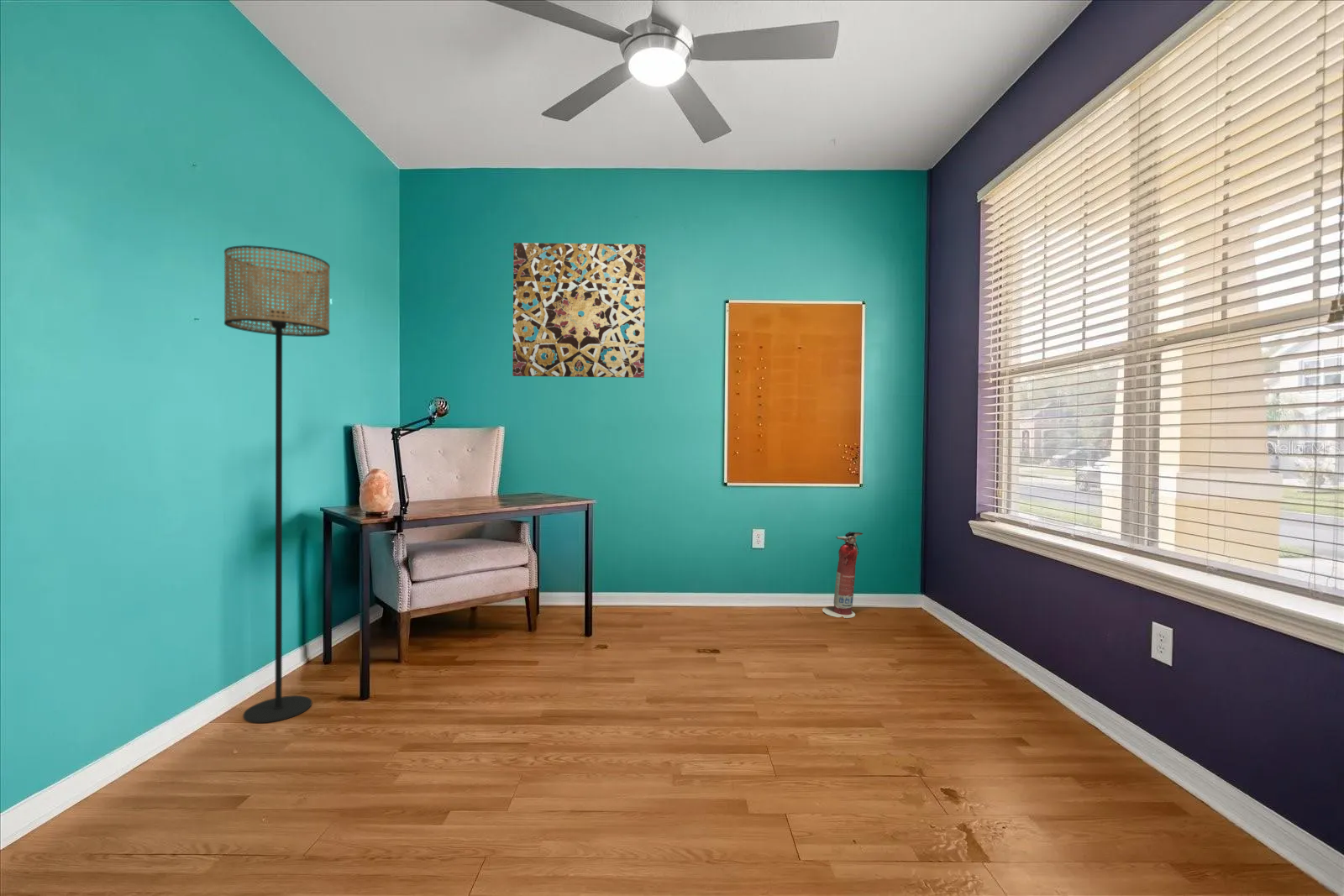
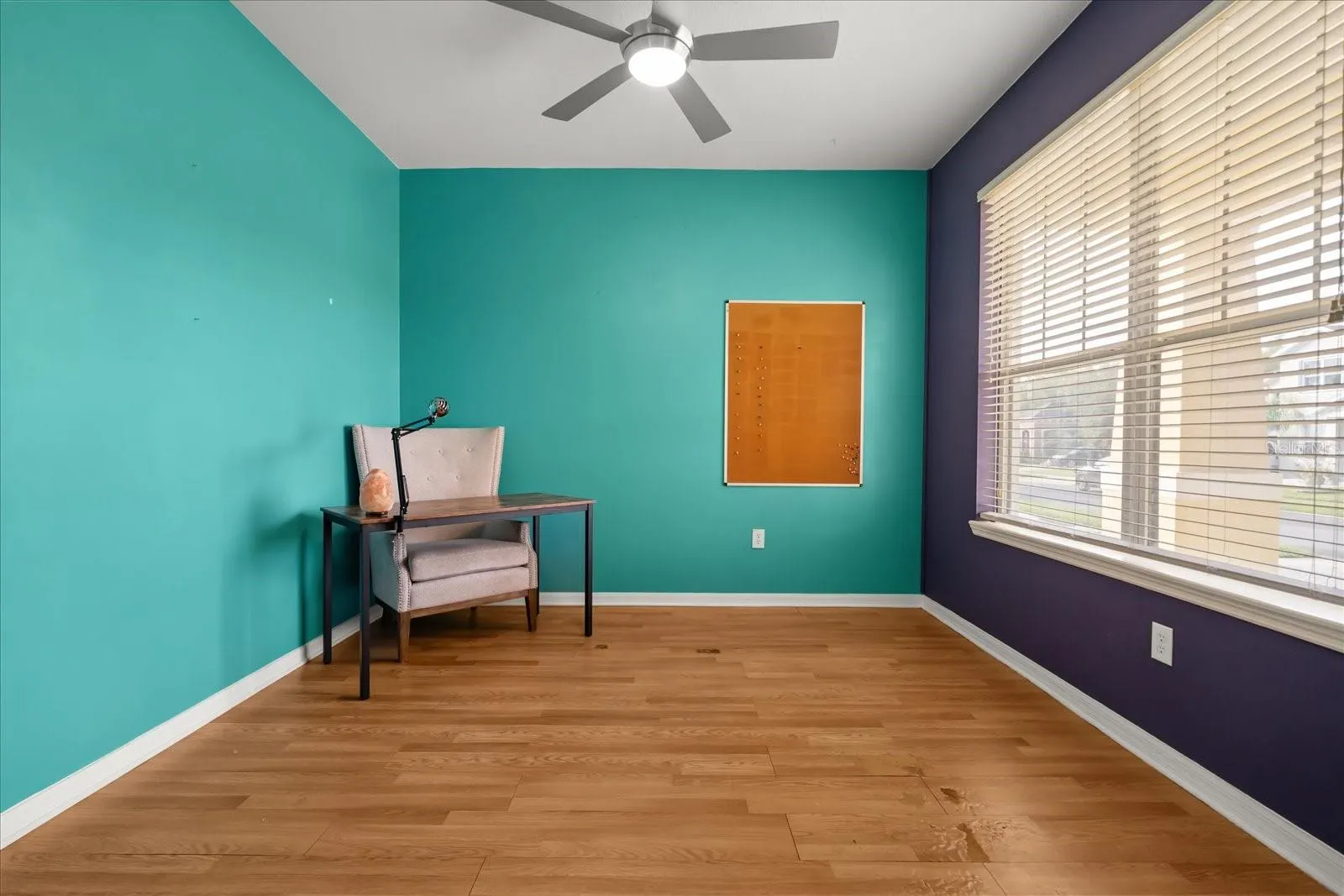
- floor lamp (278, 485)
- wall art (579, 310)
- fire extinguisher (842, 572)
